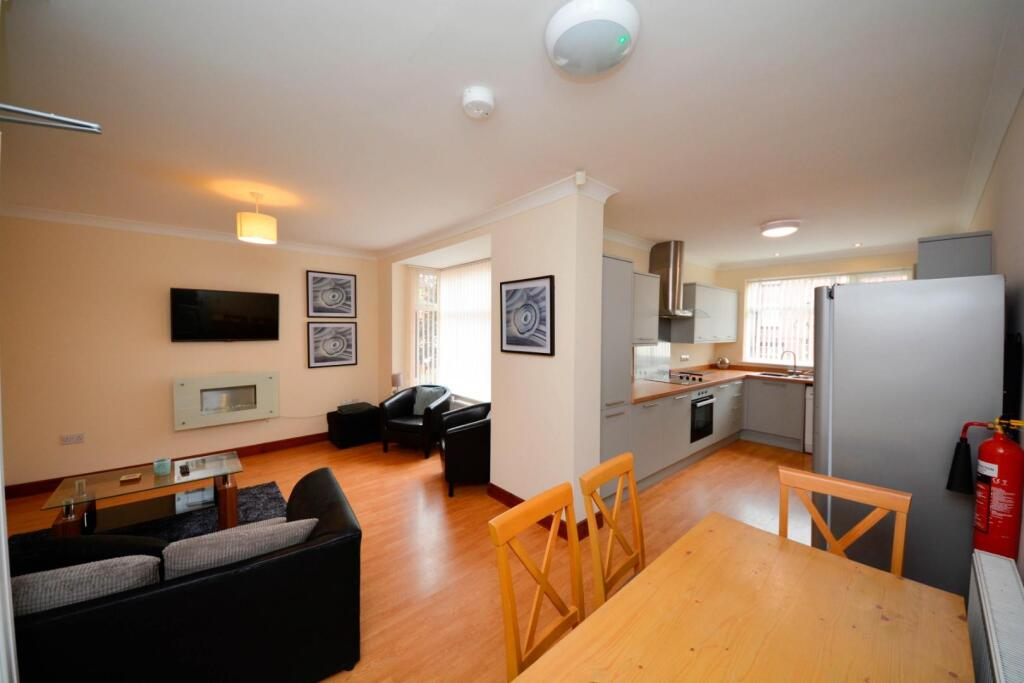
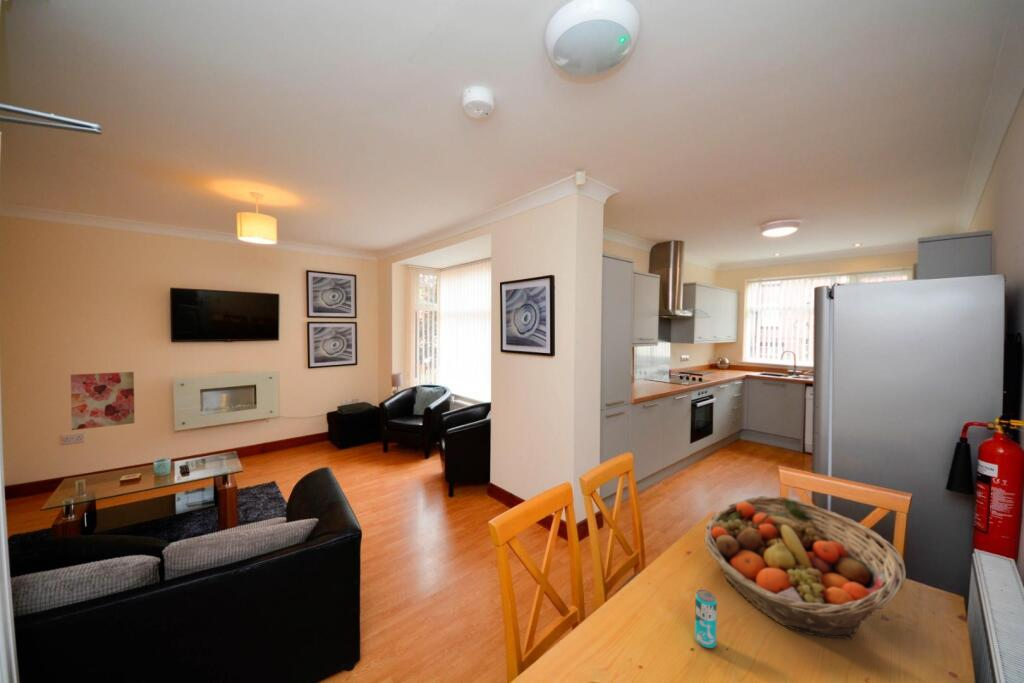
+ wall art (103, 399)
+ beverage can (705, 618)
+ fruit basket (790, 556)
